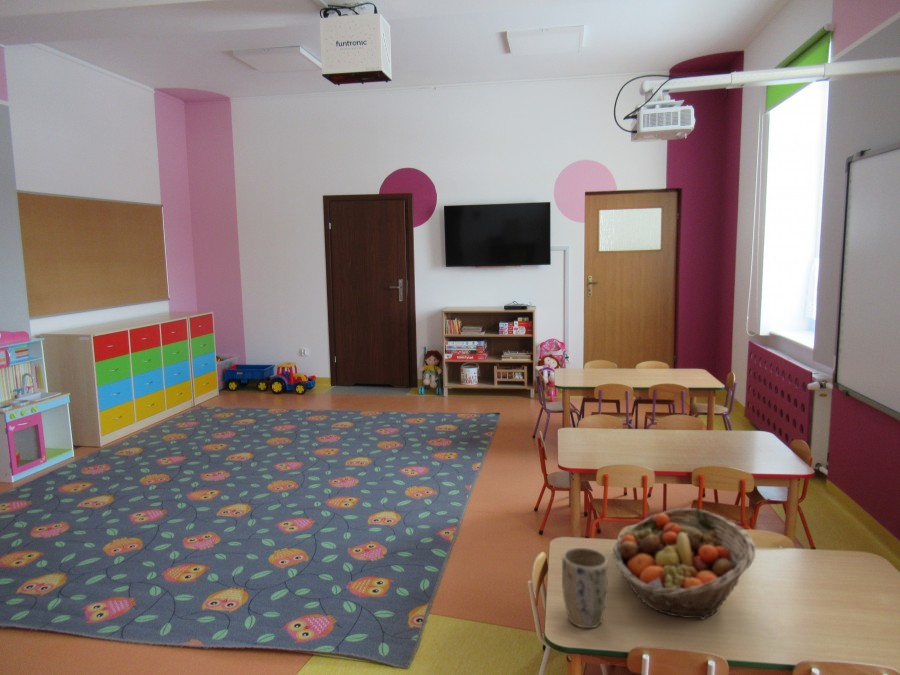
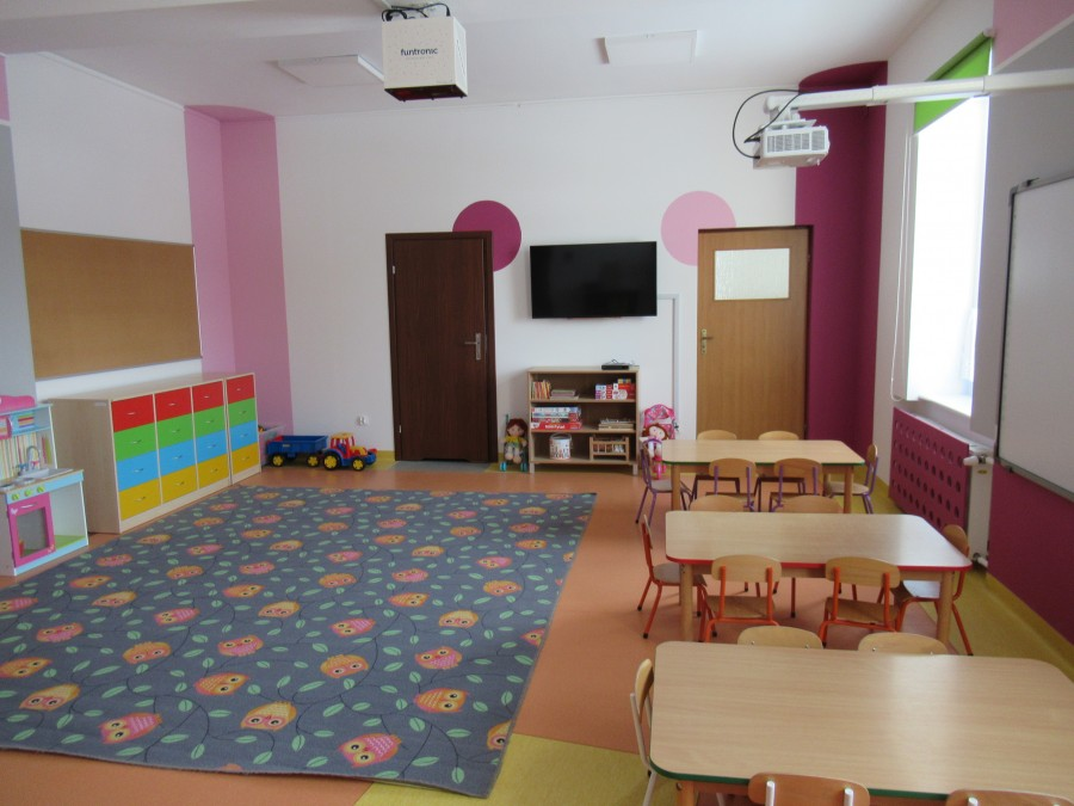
- plant pot (584, 588)
- fruit basket (680, 558)
